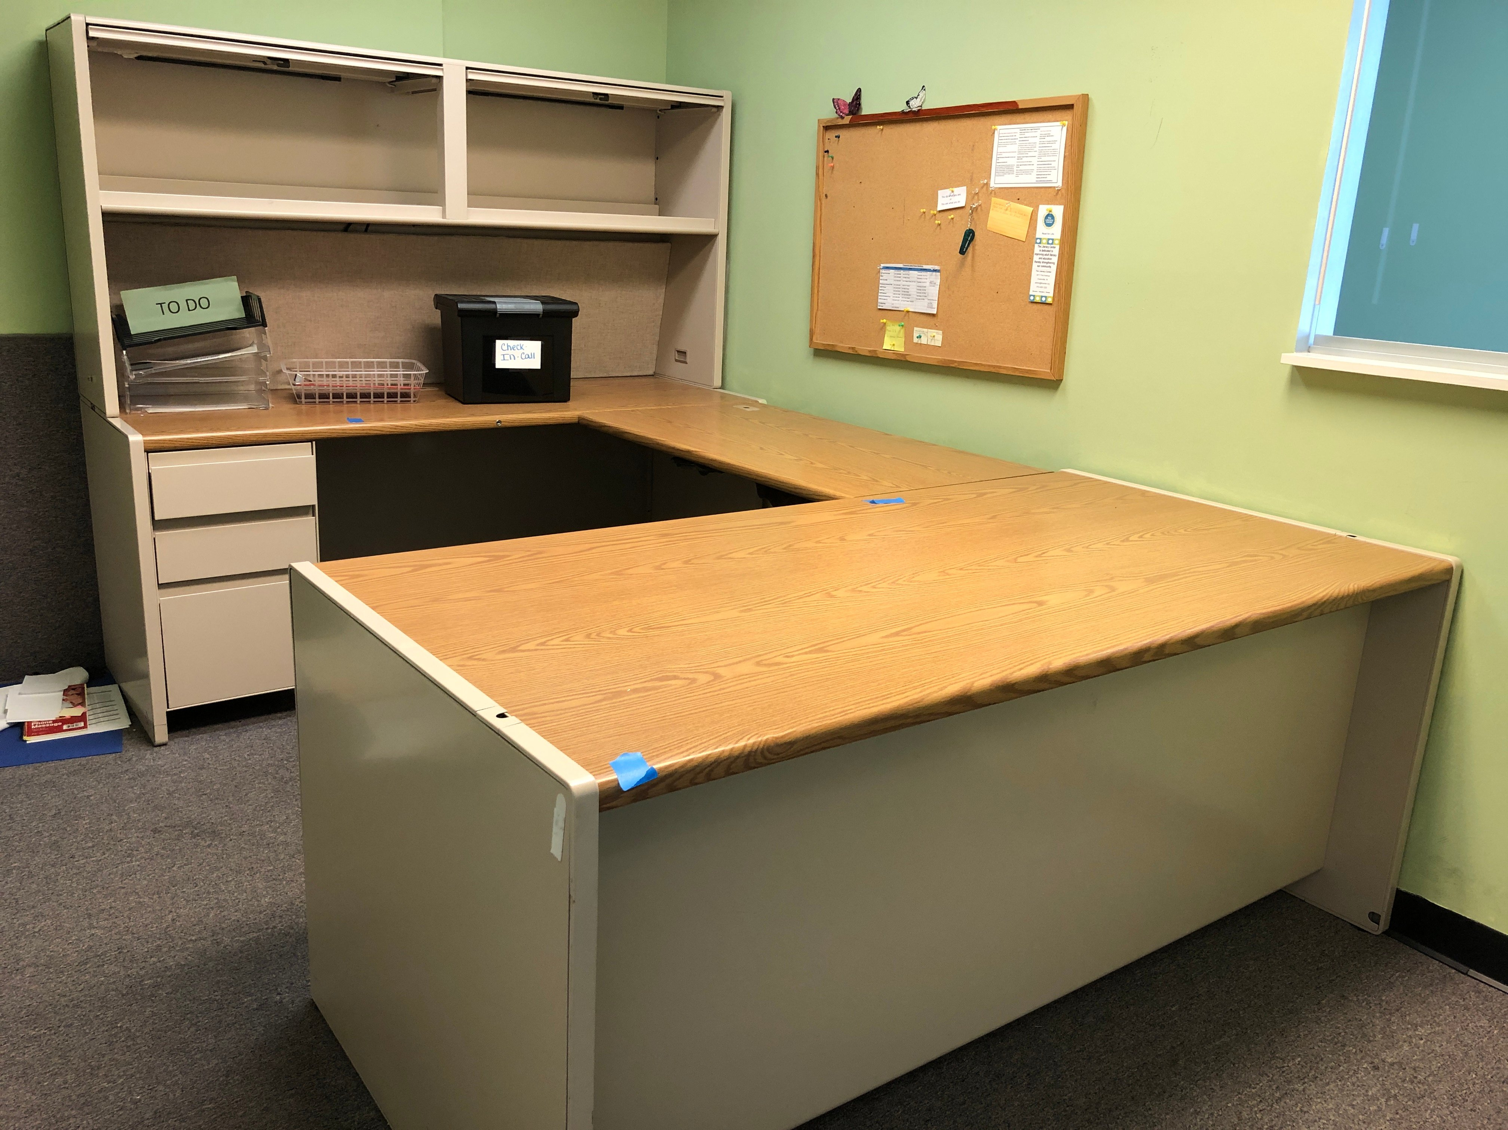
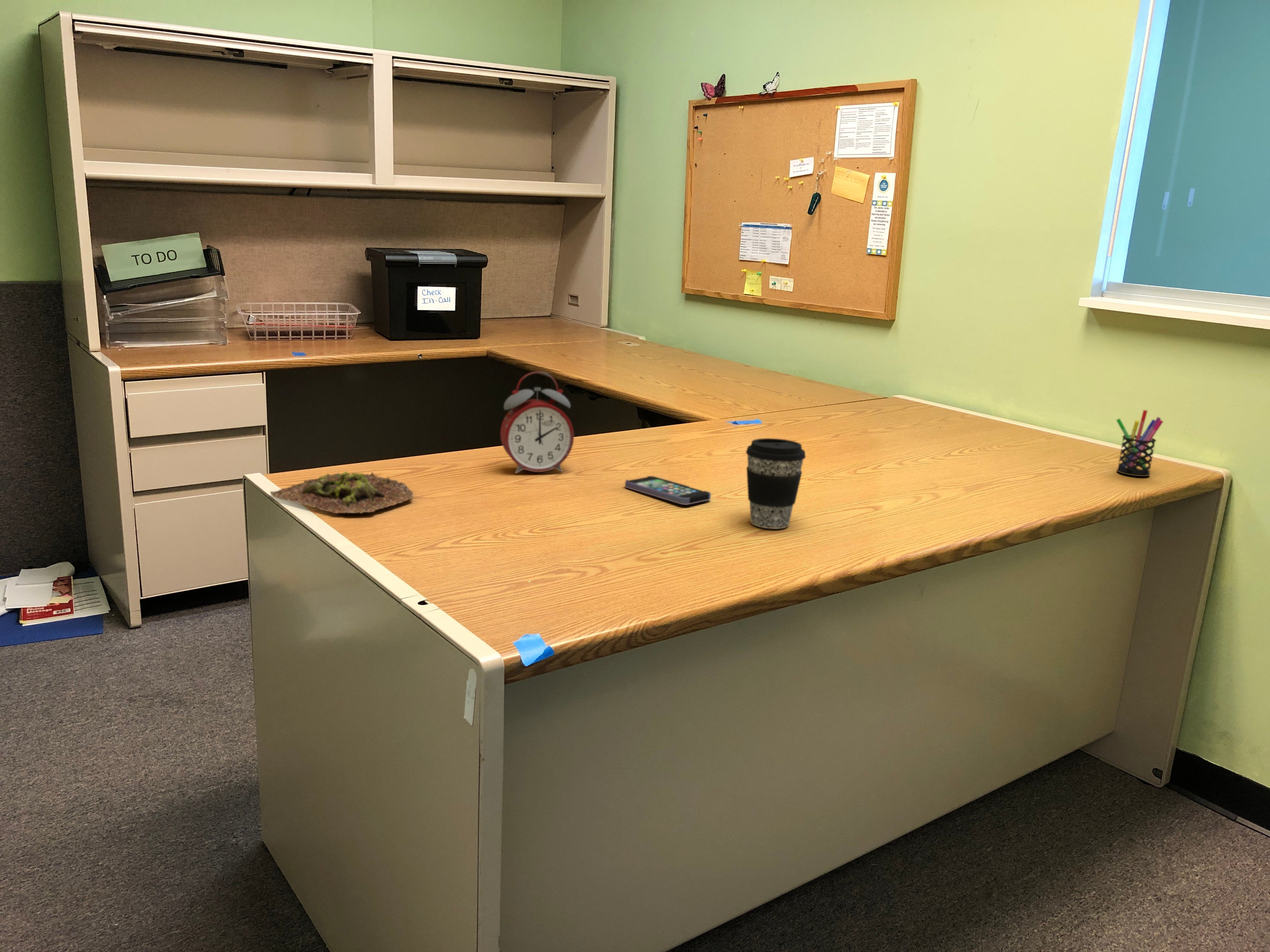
+ smartphone (667, 490)
+ coffee cup (773, 484)
+ alarm clock (537, 421)
+ pen holder (1135, 442)
+ succulent plant (351, 484)
